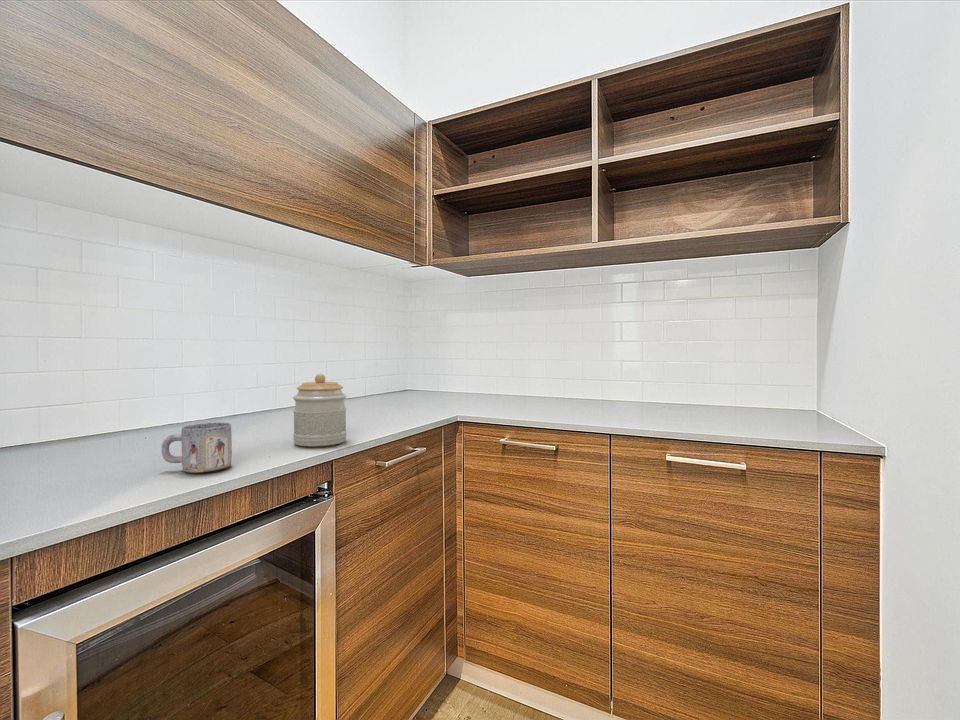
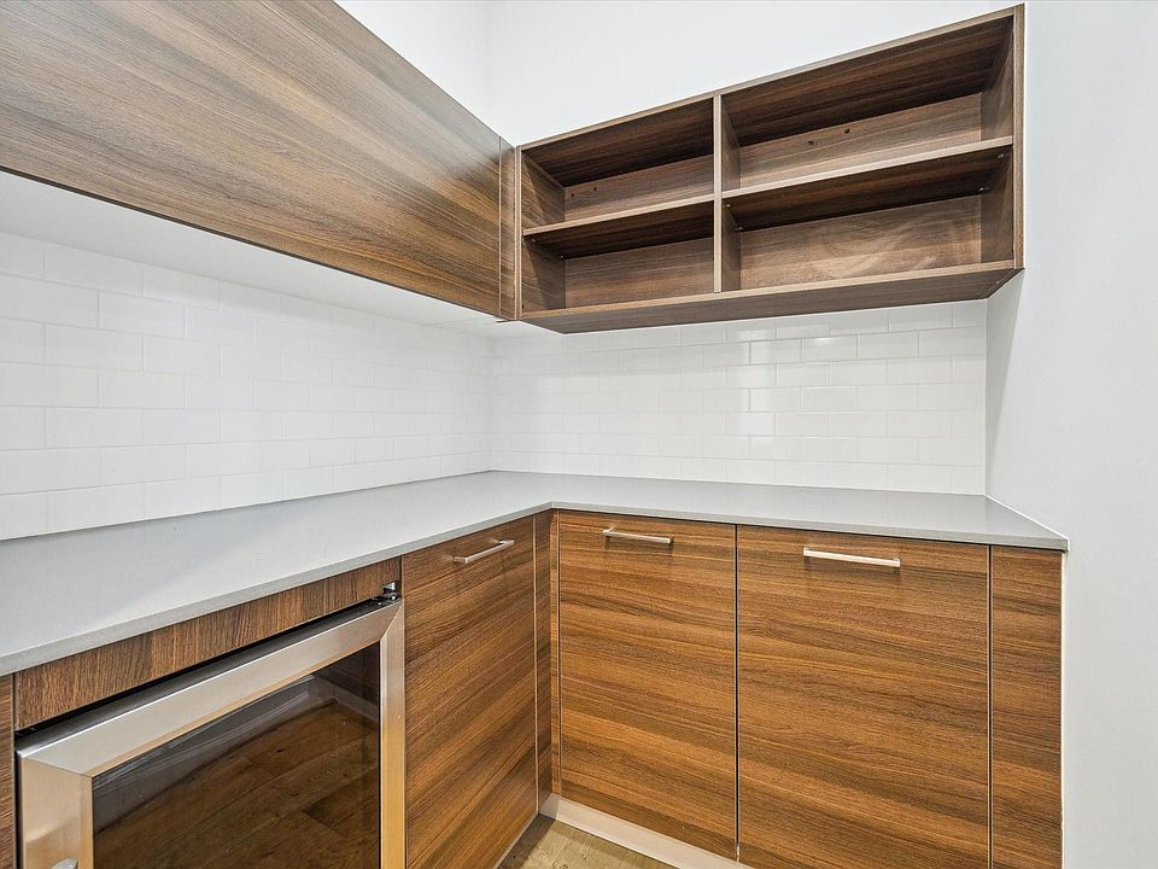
- mug (197, 447)
- jar (320, 408)
